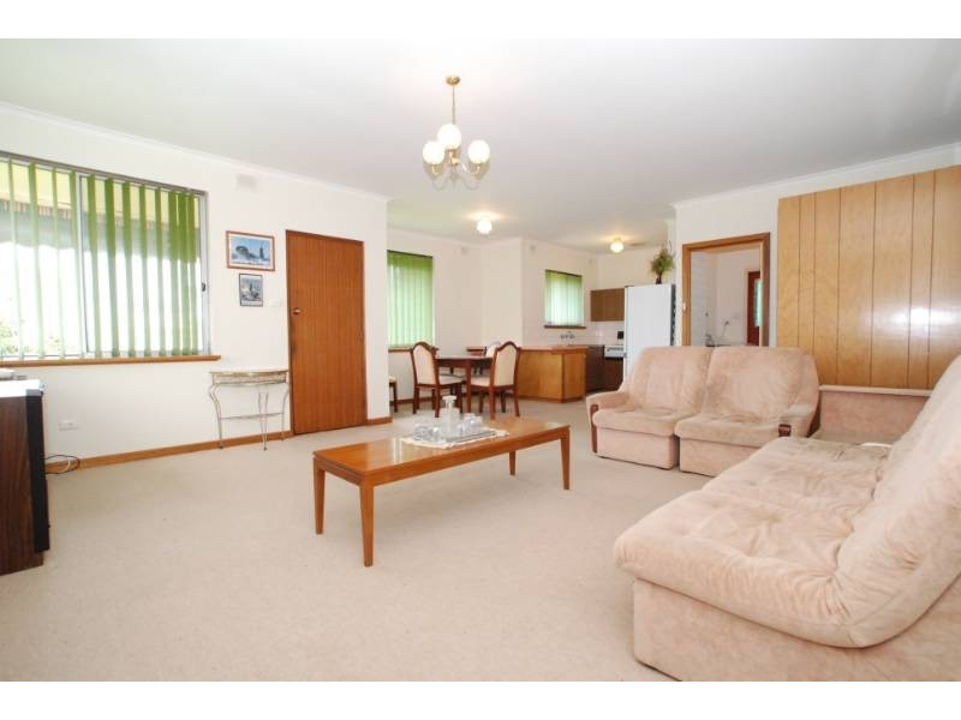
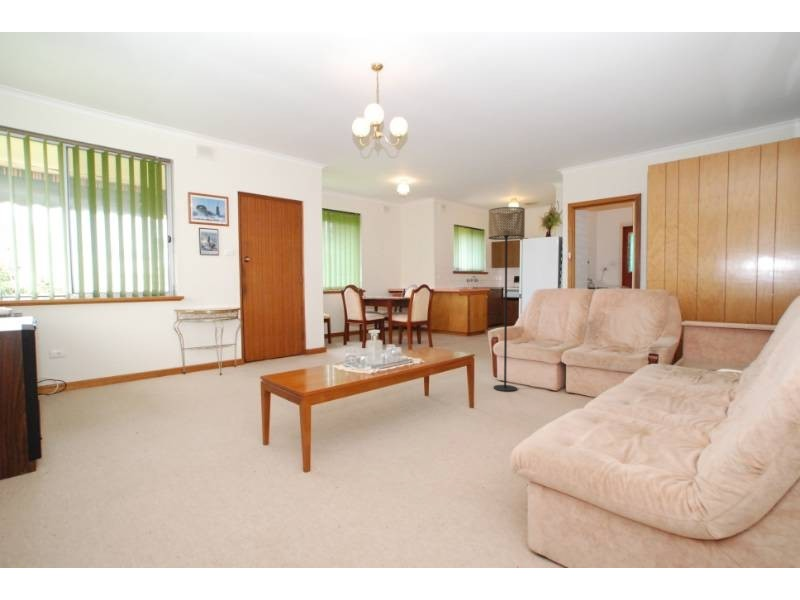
+ floor lamp (505, 300)
